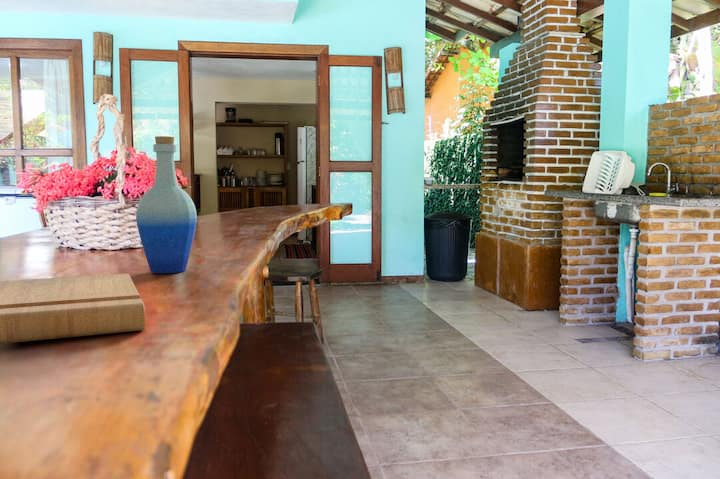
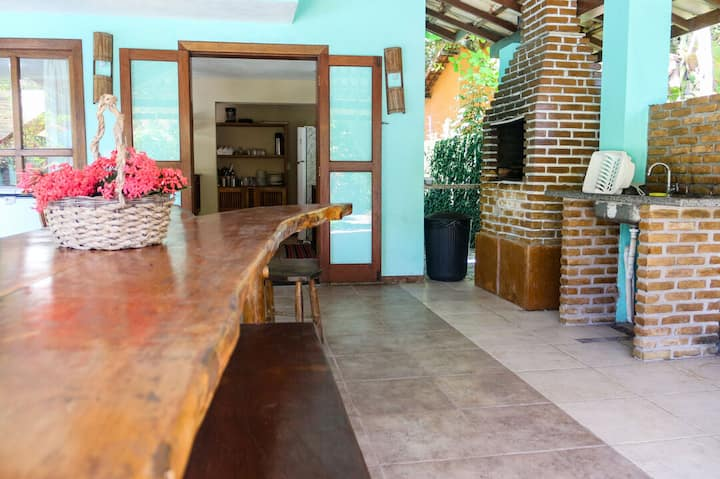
- bottle (166, 204)
- cutting board (64, 303)
